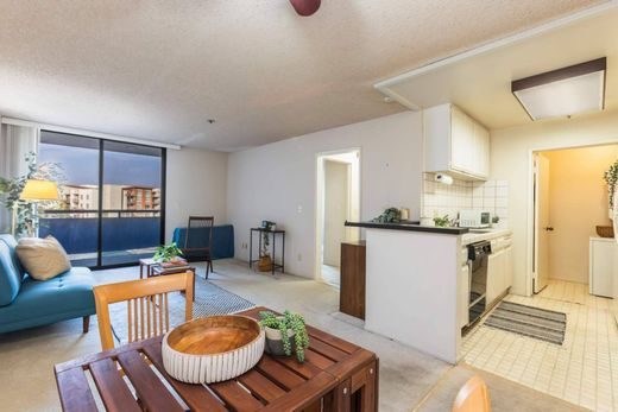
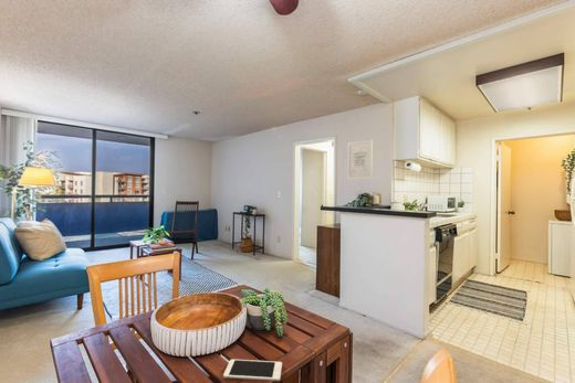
+ wall art (359, 160)
+ cell phone (253, 369)
